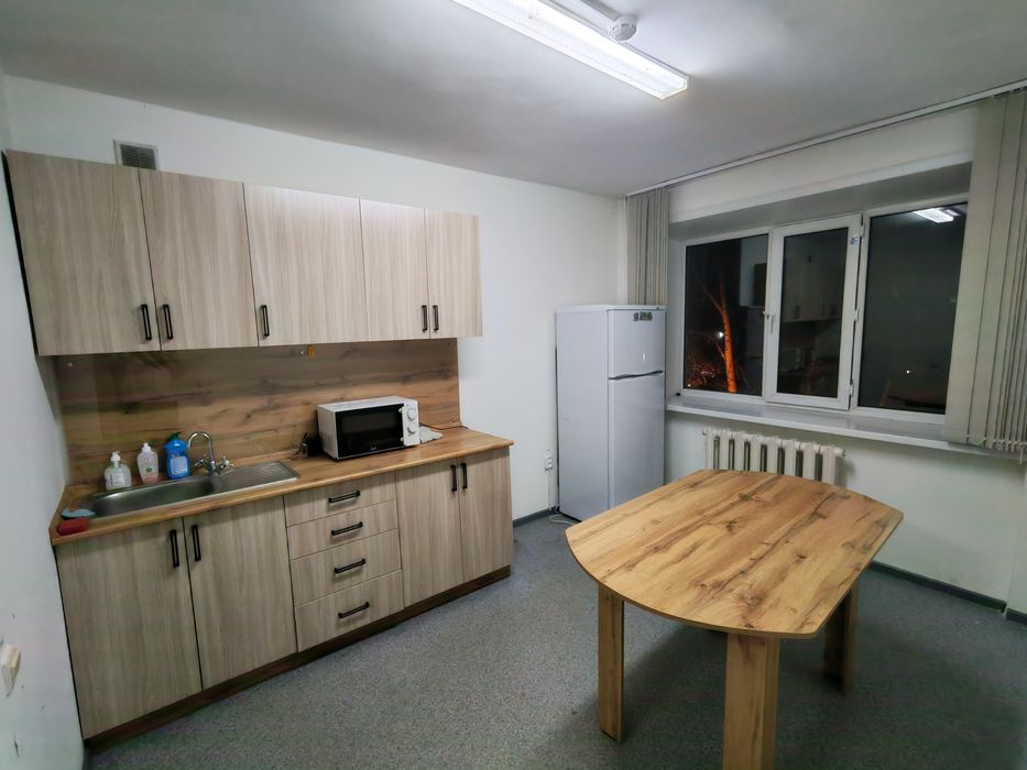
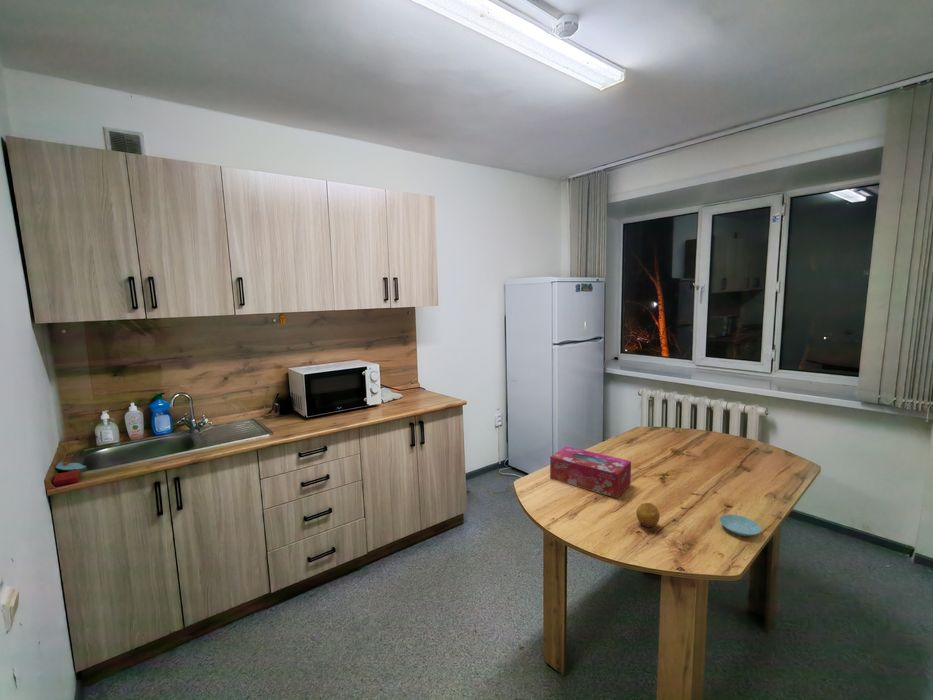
+ fruit (647, 514)
+ tissue box (589, 470)
+ saucer (739, 526)
